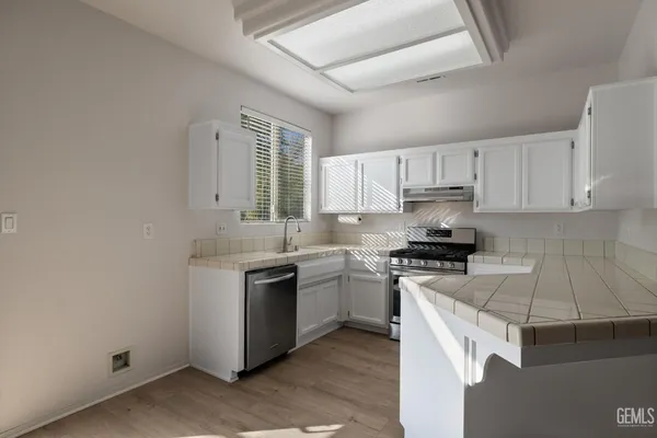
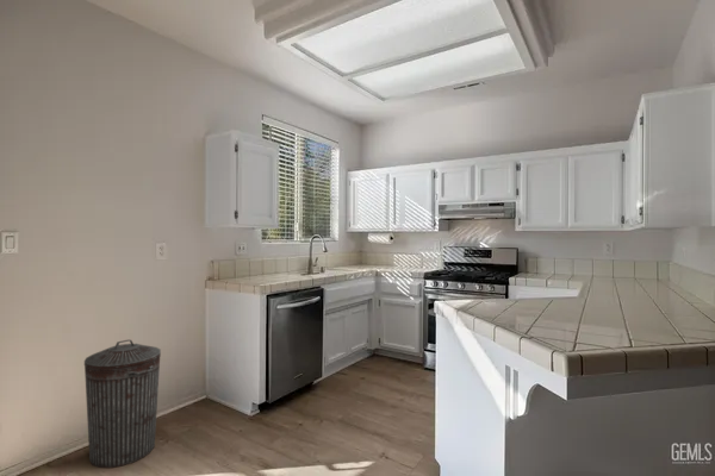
+ trash can (124, 395)
